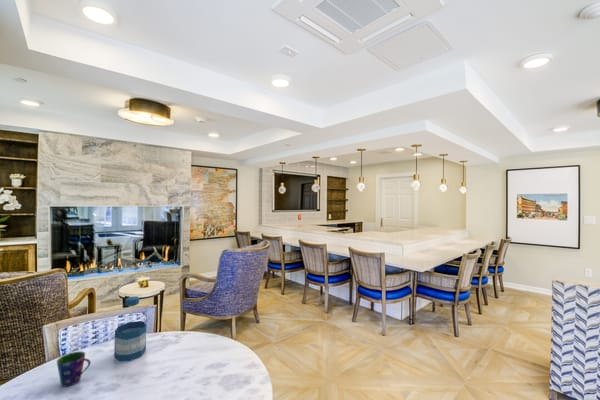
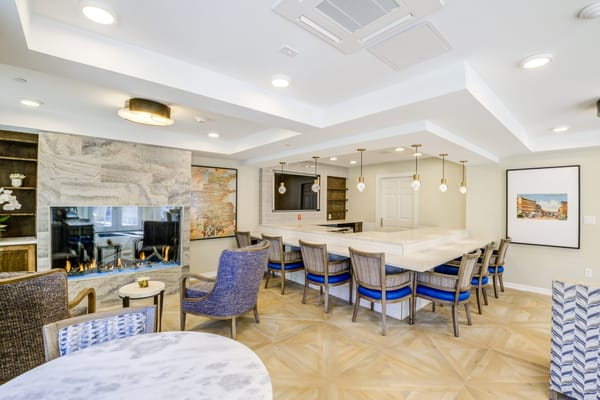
- bottle (131, 326)
- cup (74, 369)
